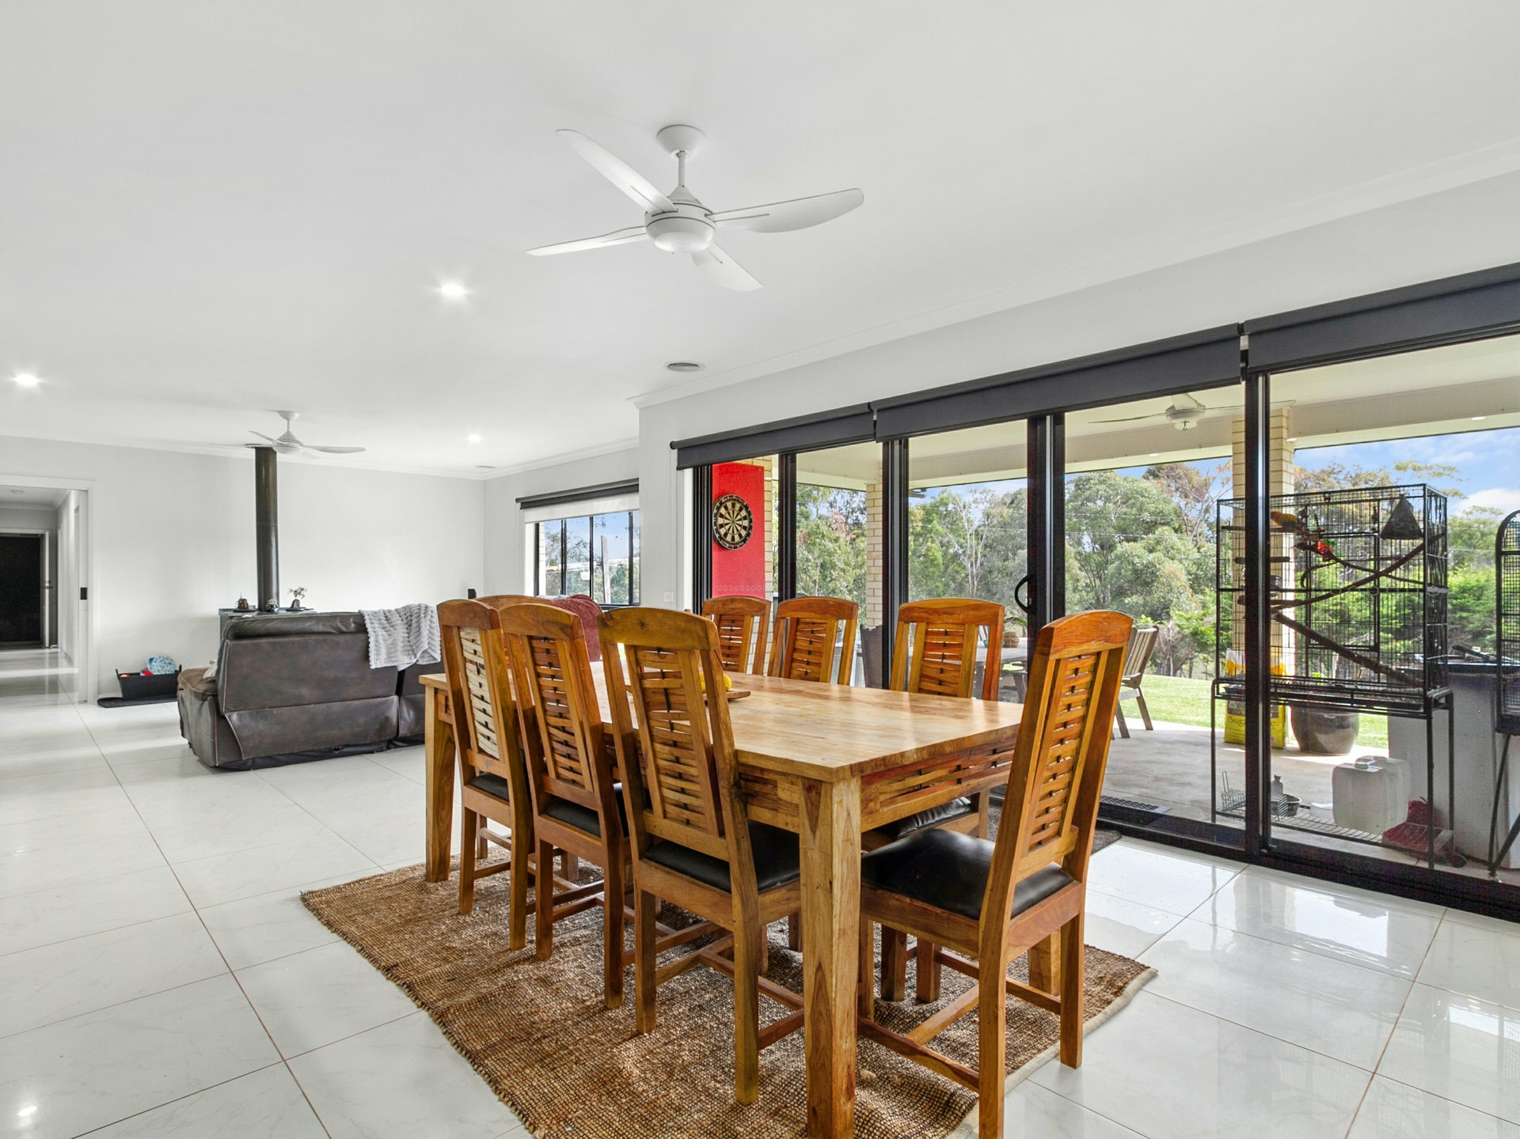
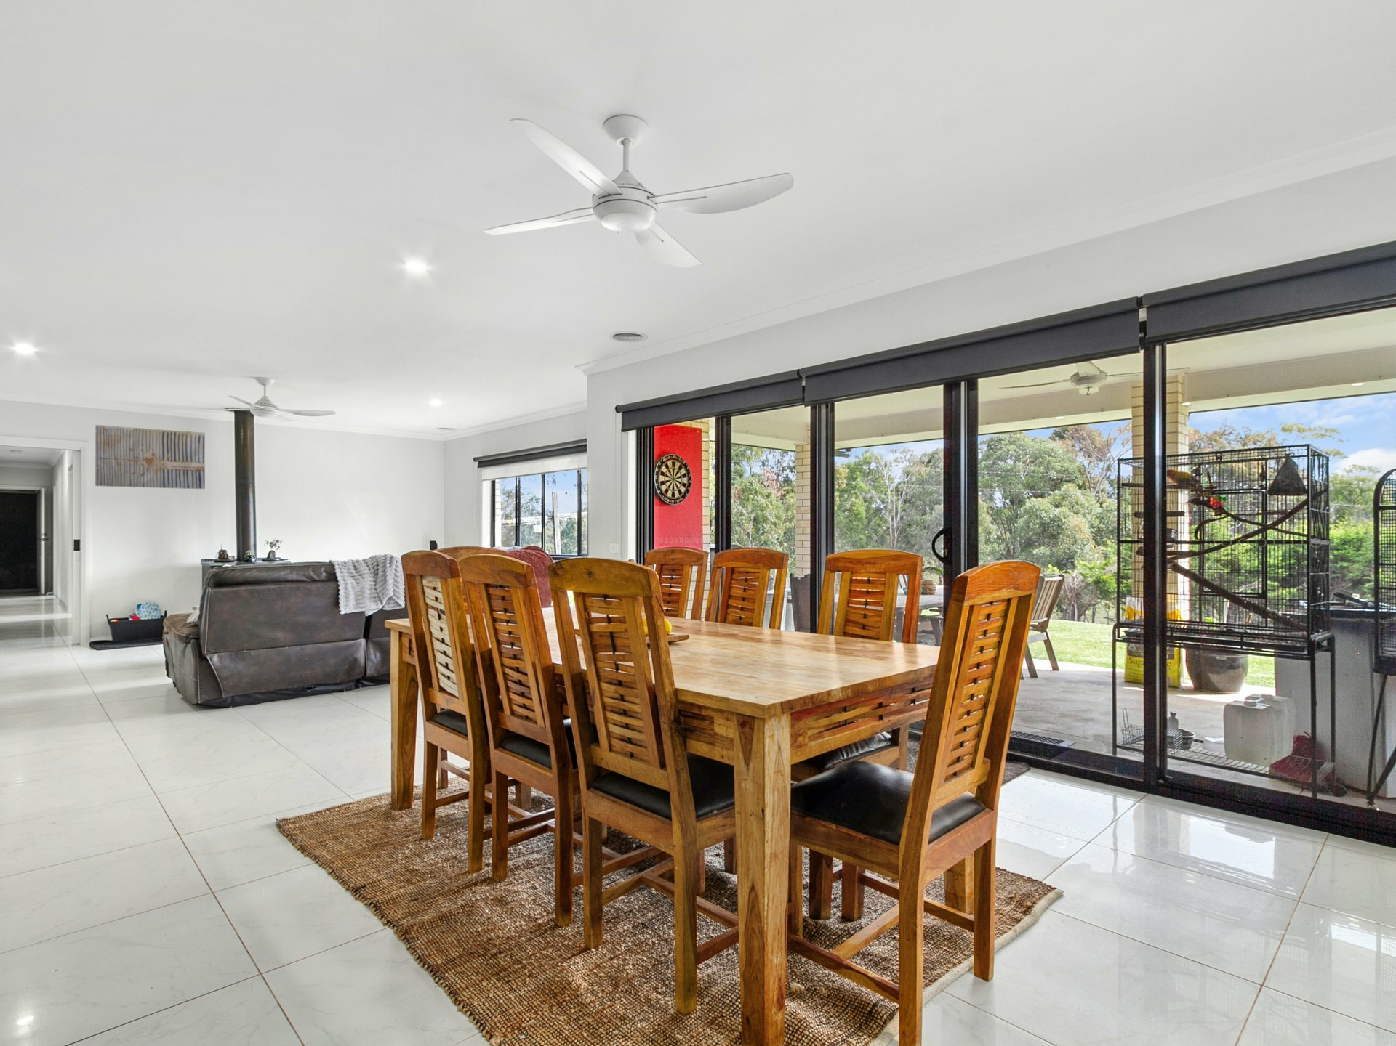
+ wall art (152, 458)
